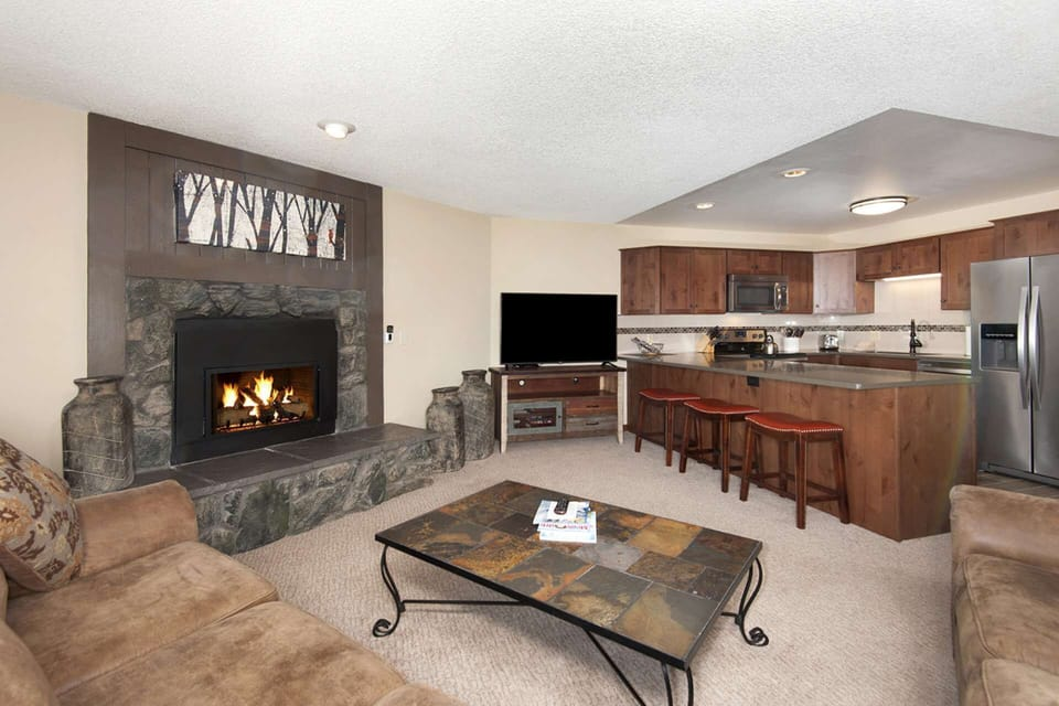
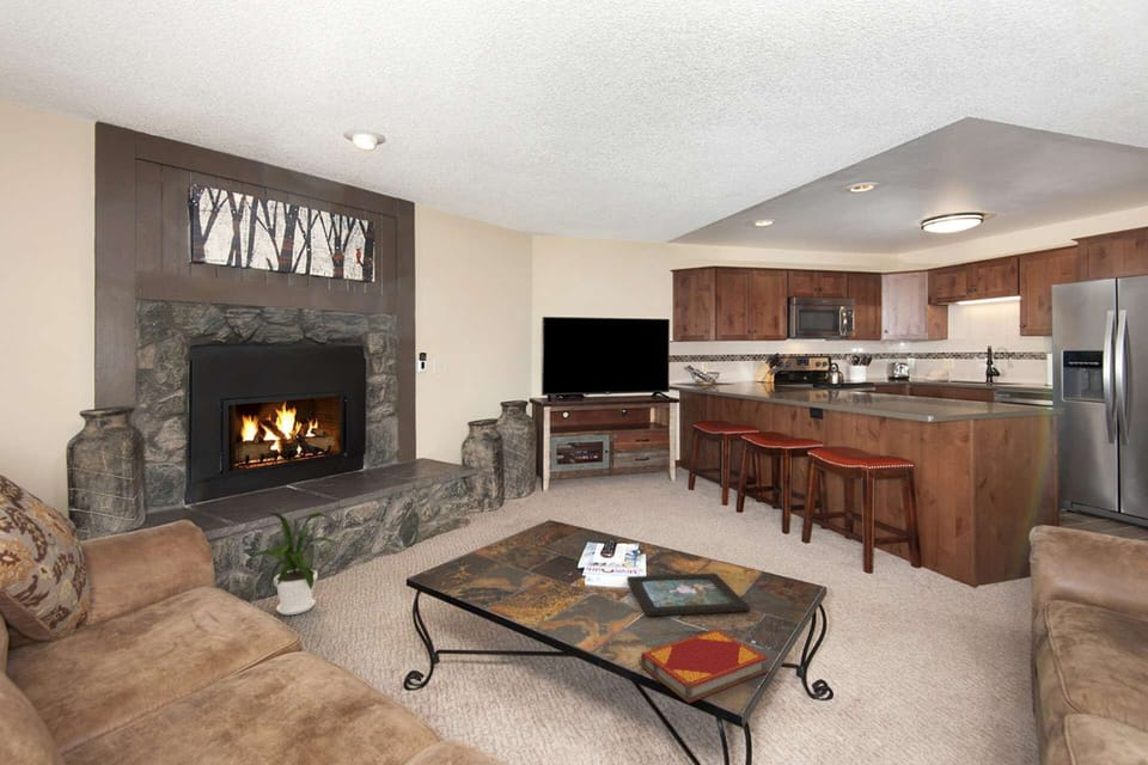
+ decorative tray (684, 592)
+ house plant (293, 558)
+ hardback book (703, 661)
